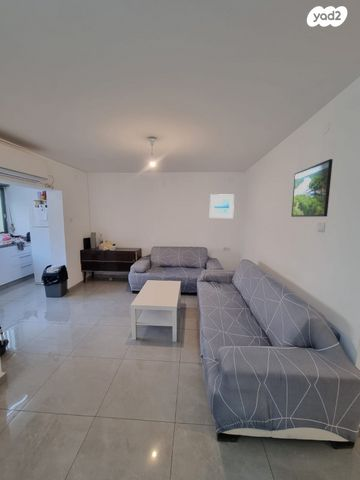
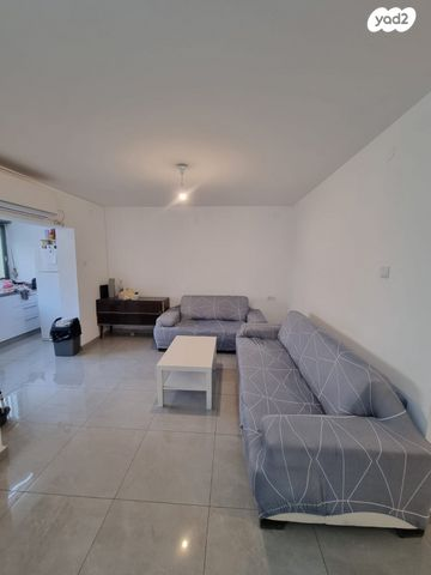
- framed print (221, 206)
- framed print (308, 192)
